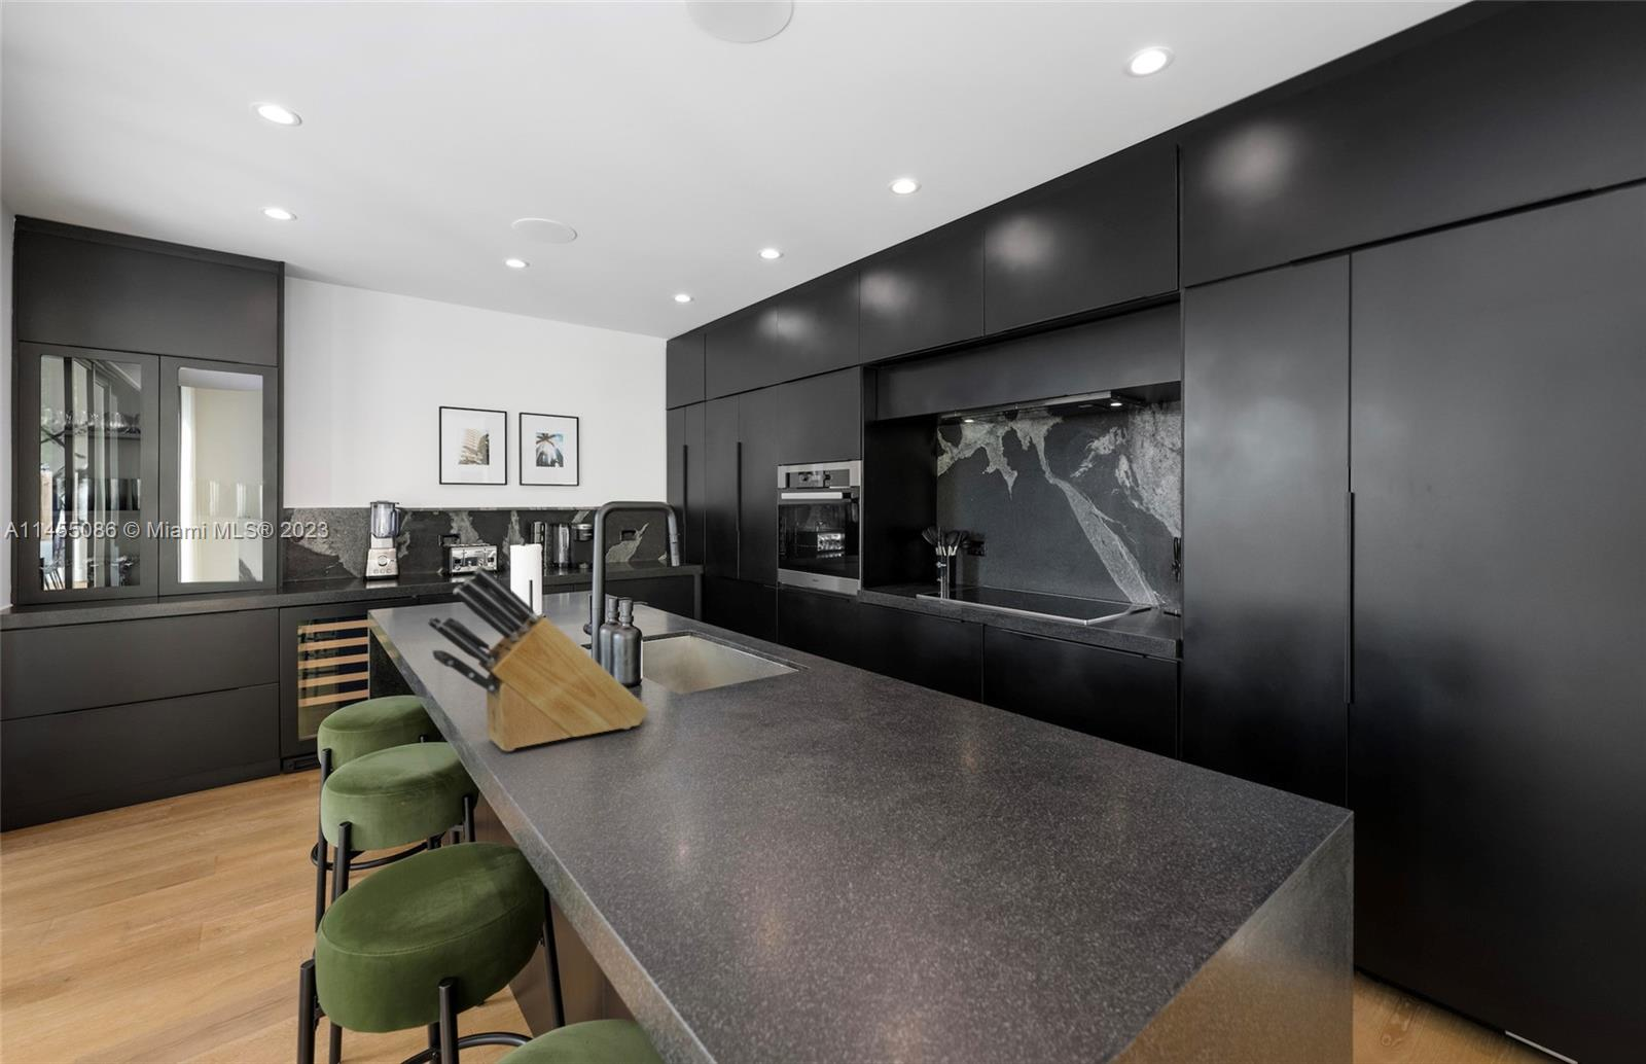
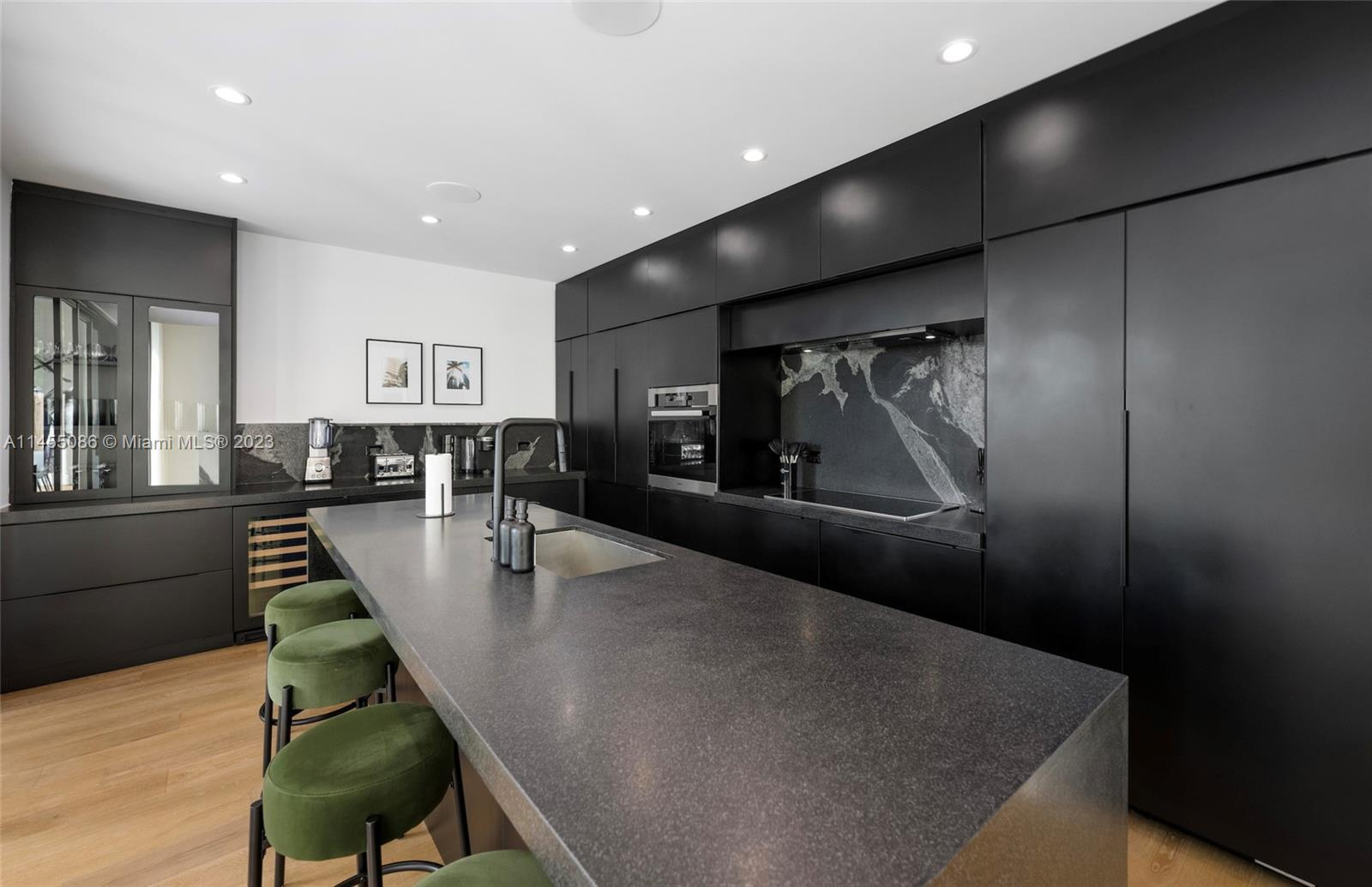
- knife block (543, 650)
